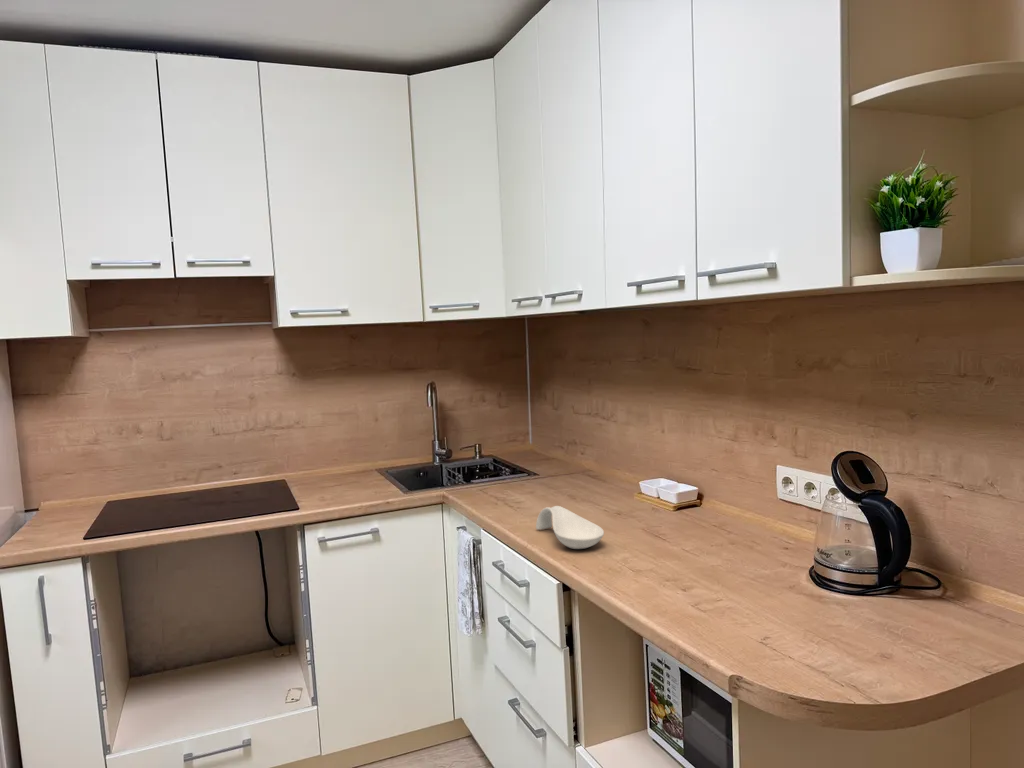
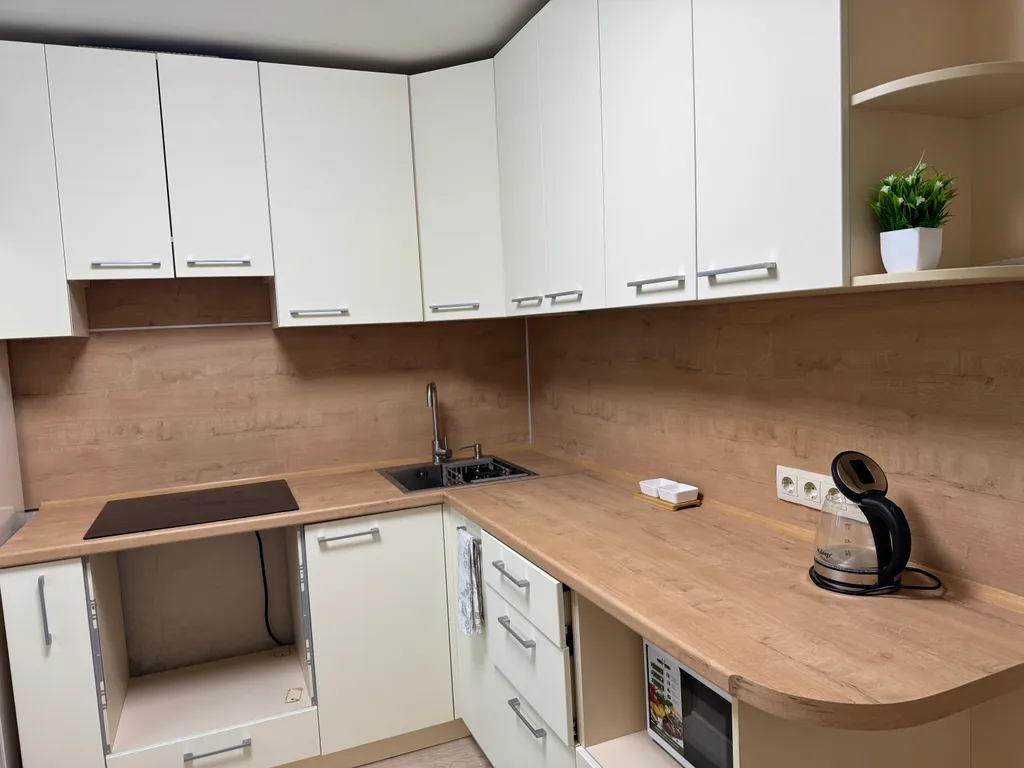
- spoon rest (565, 525)
